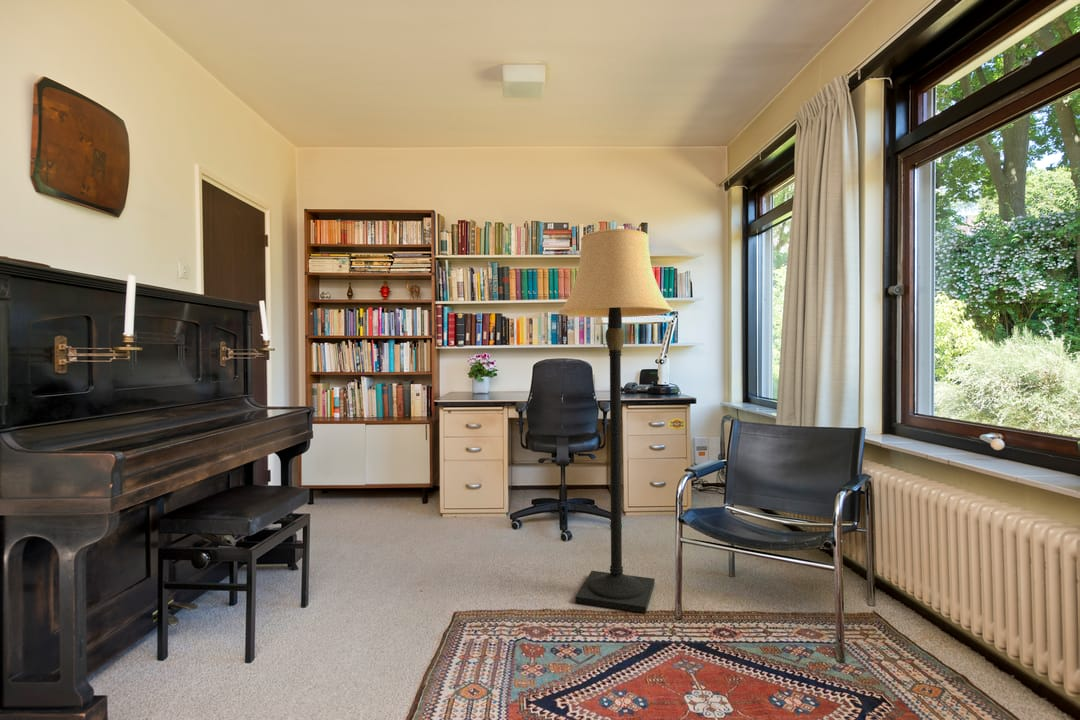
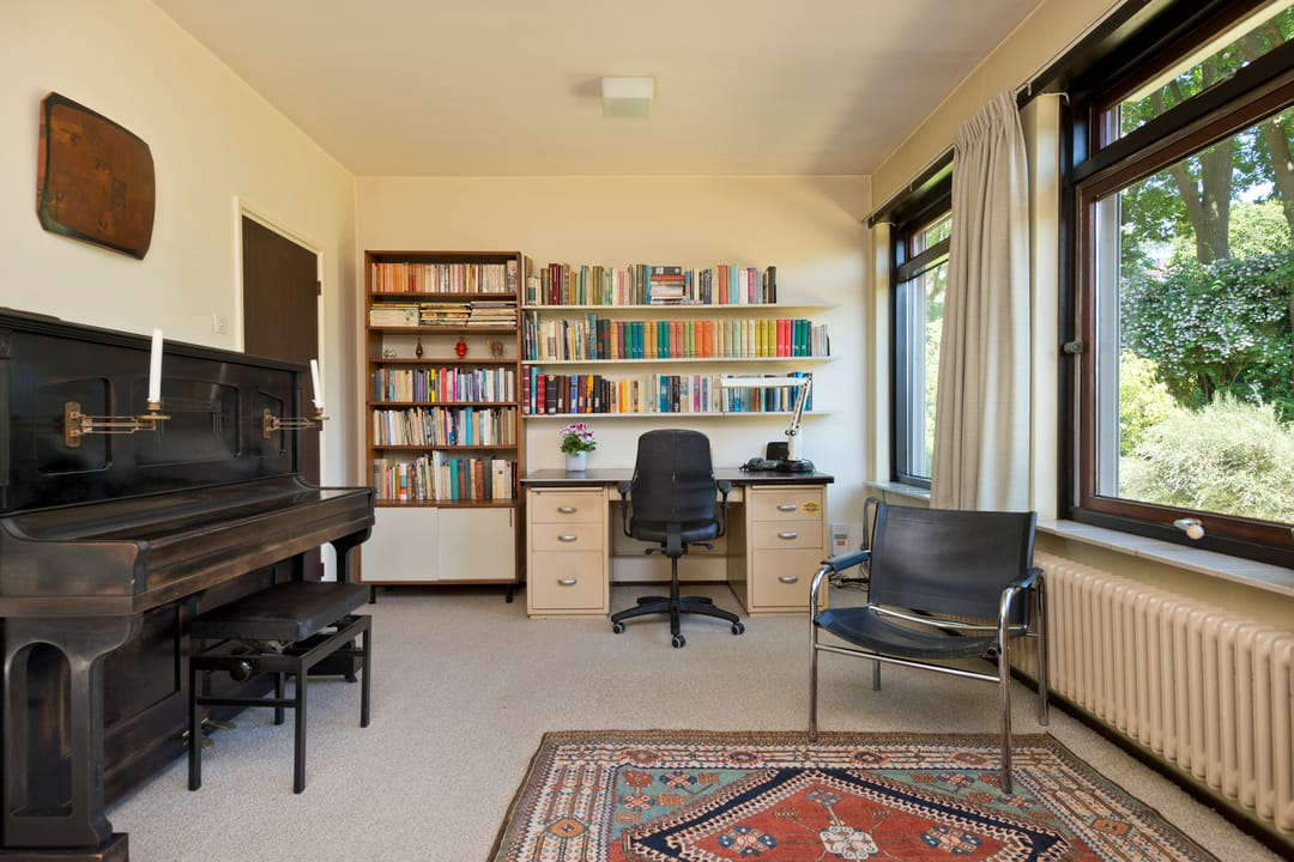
- lamp (615, 414)
